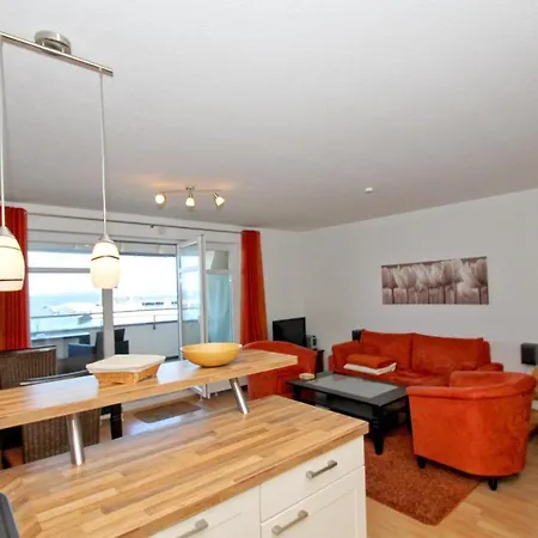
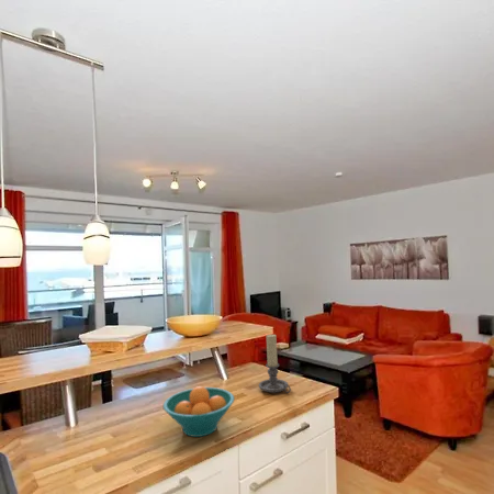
+ fruit bowl (199, 407)
+ candle holder (274, 361)
